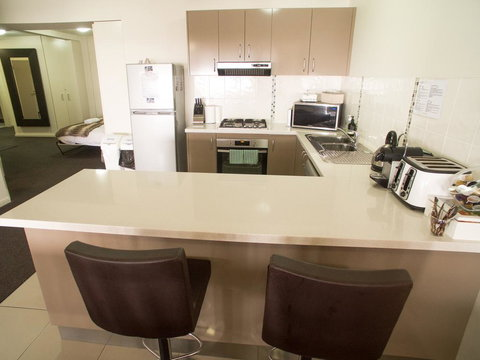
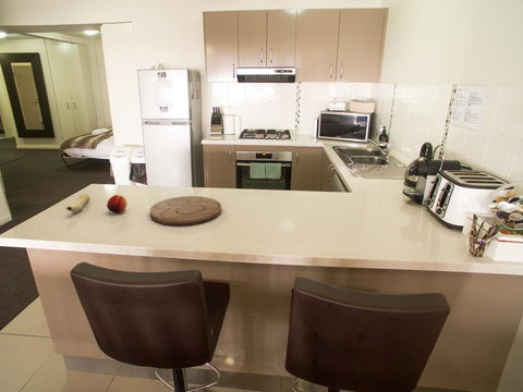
+ banana (77, 204)
+ cutting board (186, 209)
+ fruit (117, 204)
